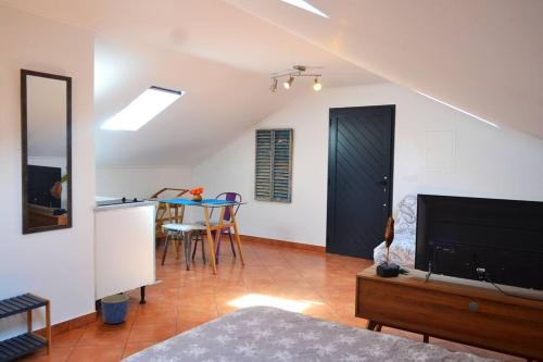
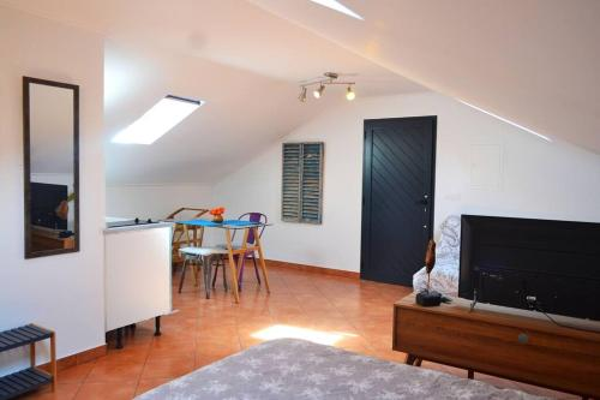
- planter (114, 310)
